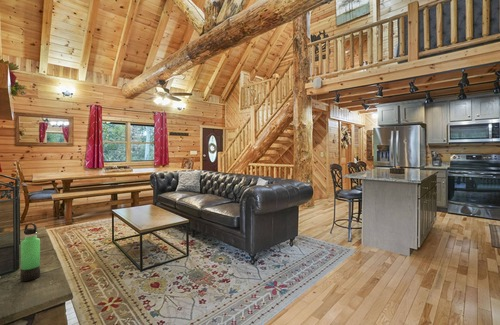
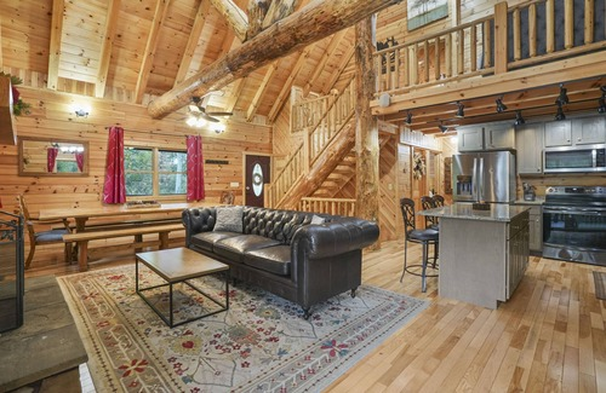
- thermos bottle (30, 250)
